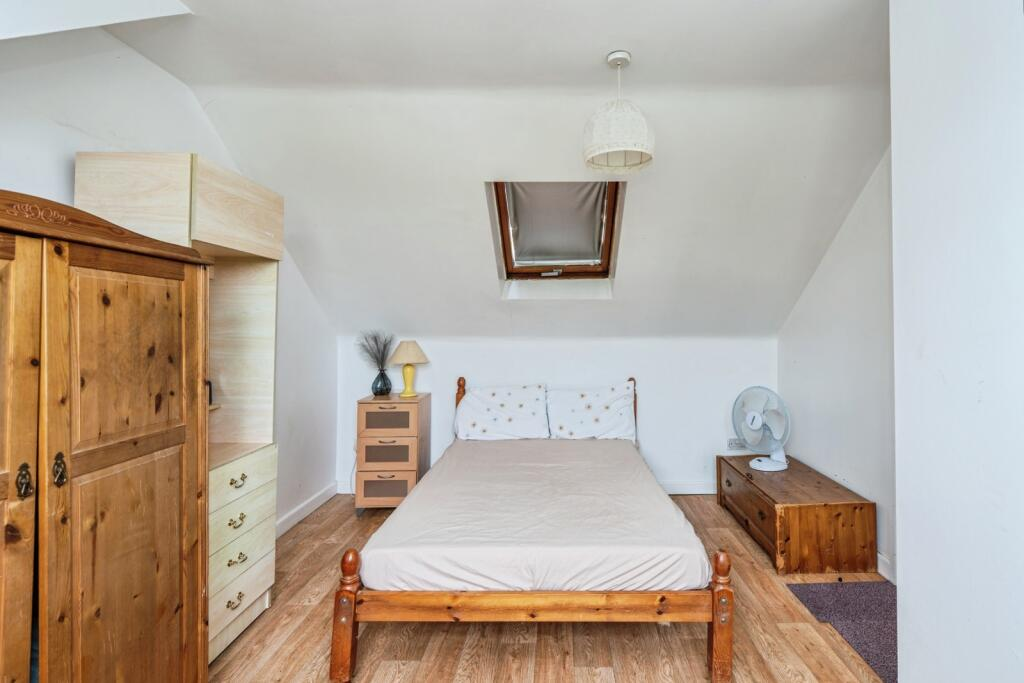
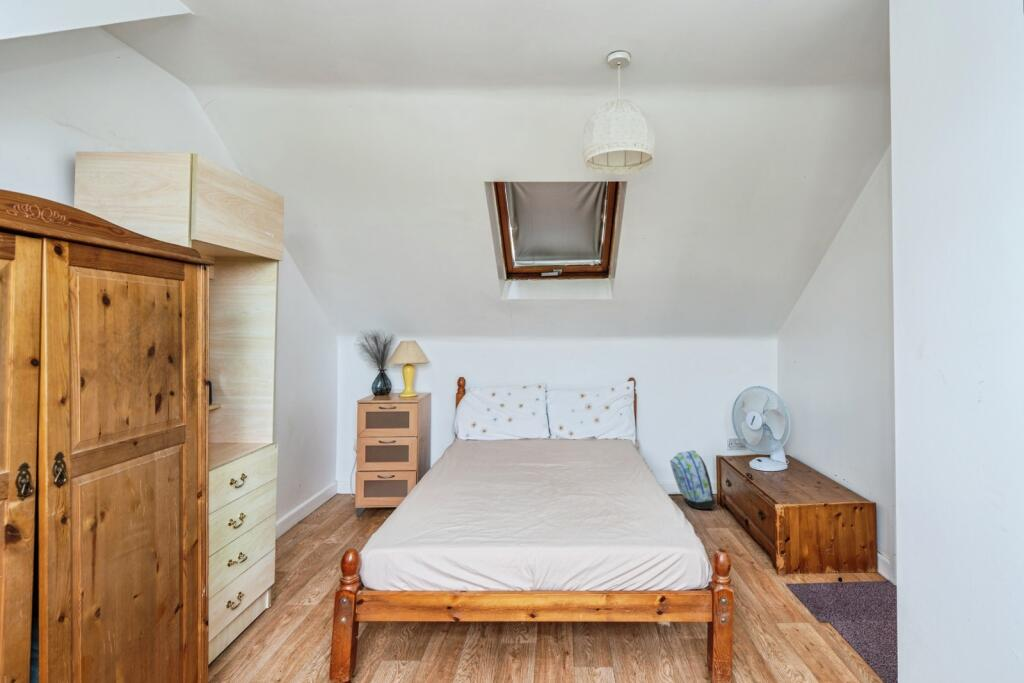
+ backpack (692, 477)
